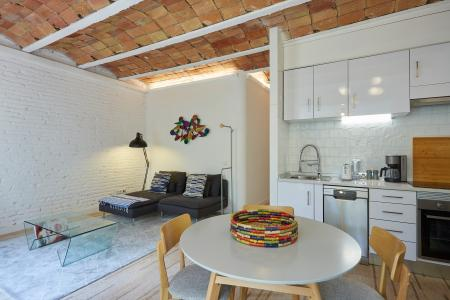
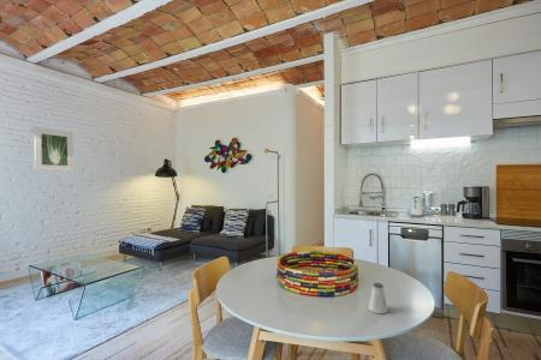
+ saltshaker (377, 296)
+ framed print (54, 150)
